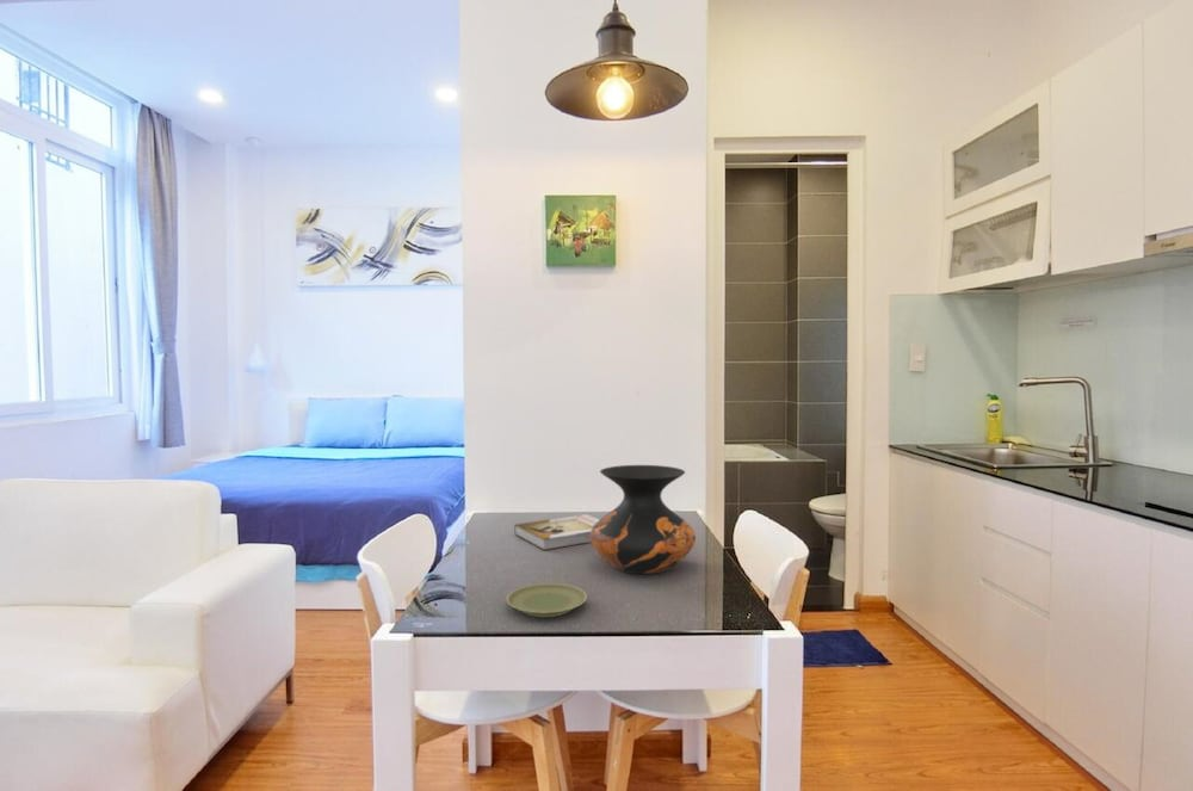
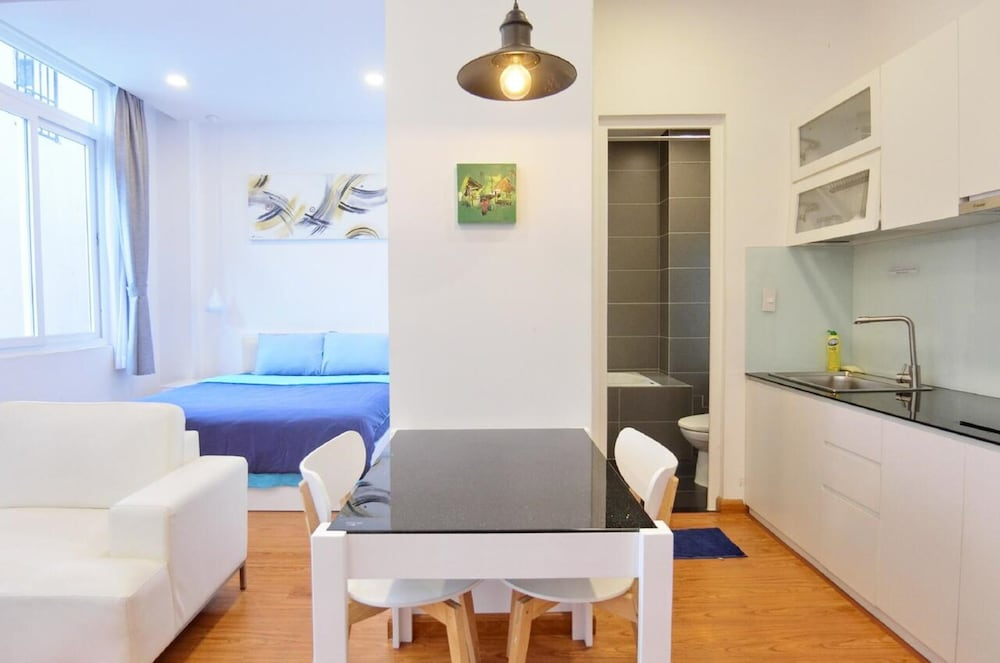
- plate (546, 601)
- book (565, 530)
- vase (642, 518)
